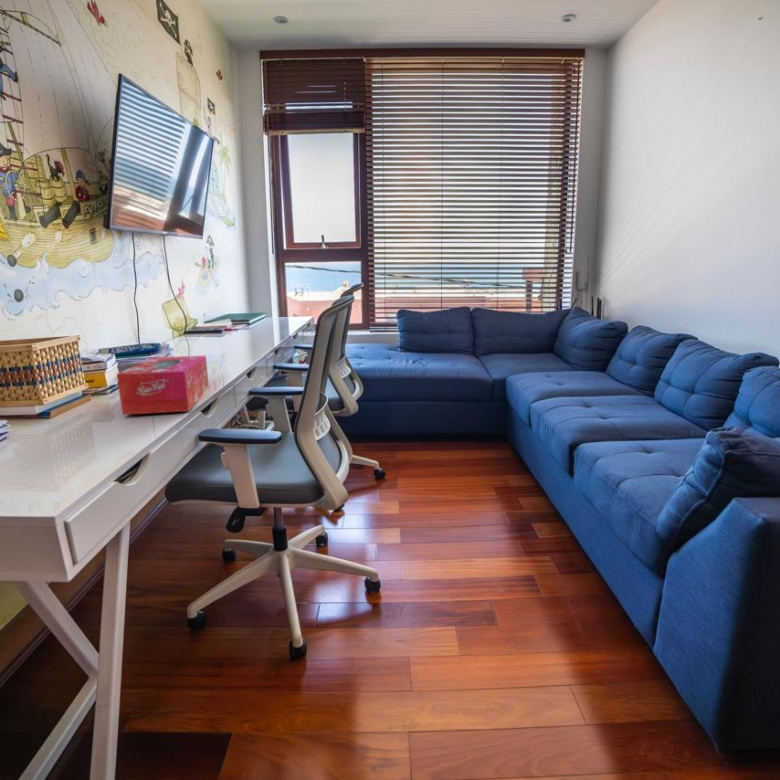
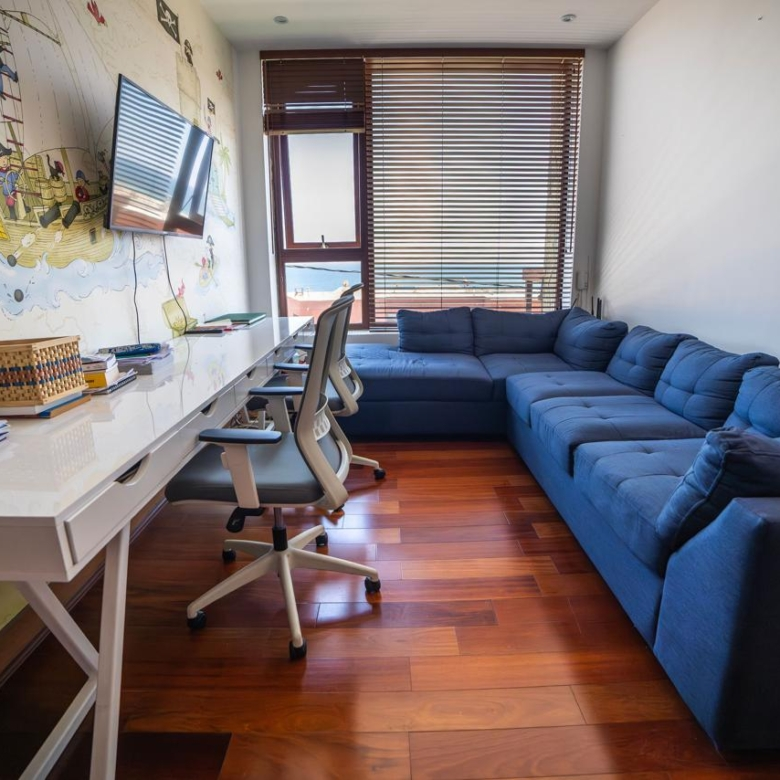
- tissue box (168, 382)
